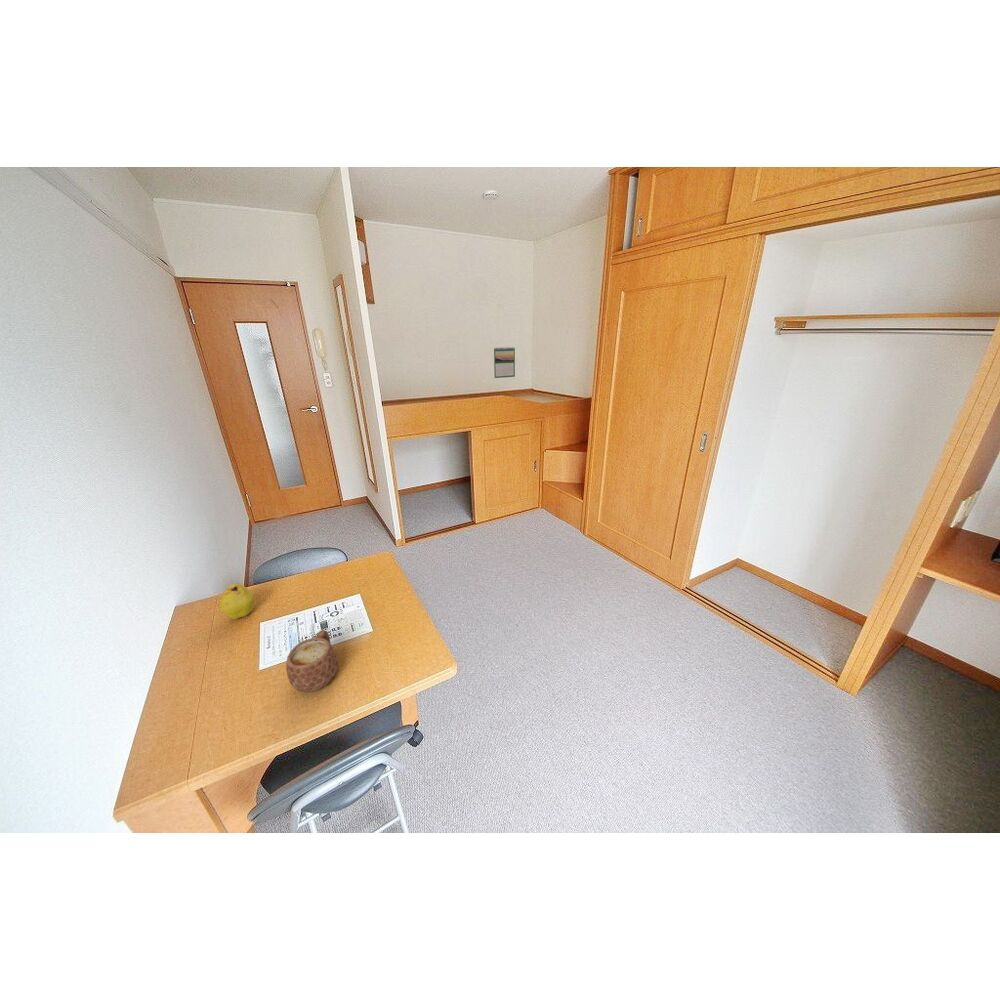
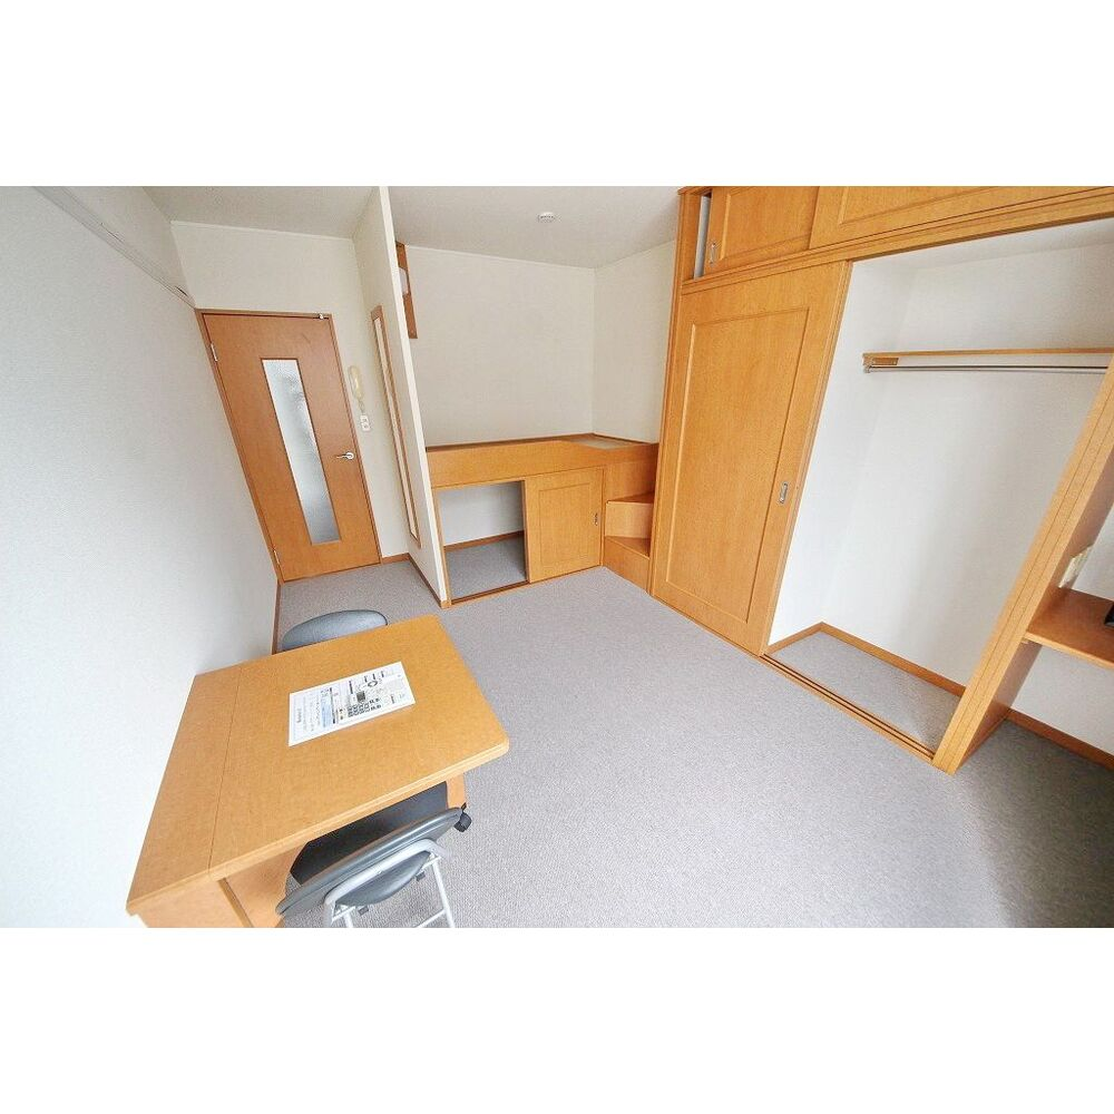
- mug (316, 658)
- calendar (504, 362)
- fruit (237, 600)
